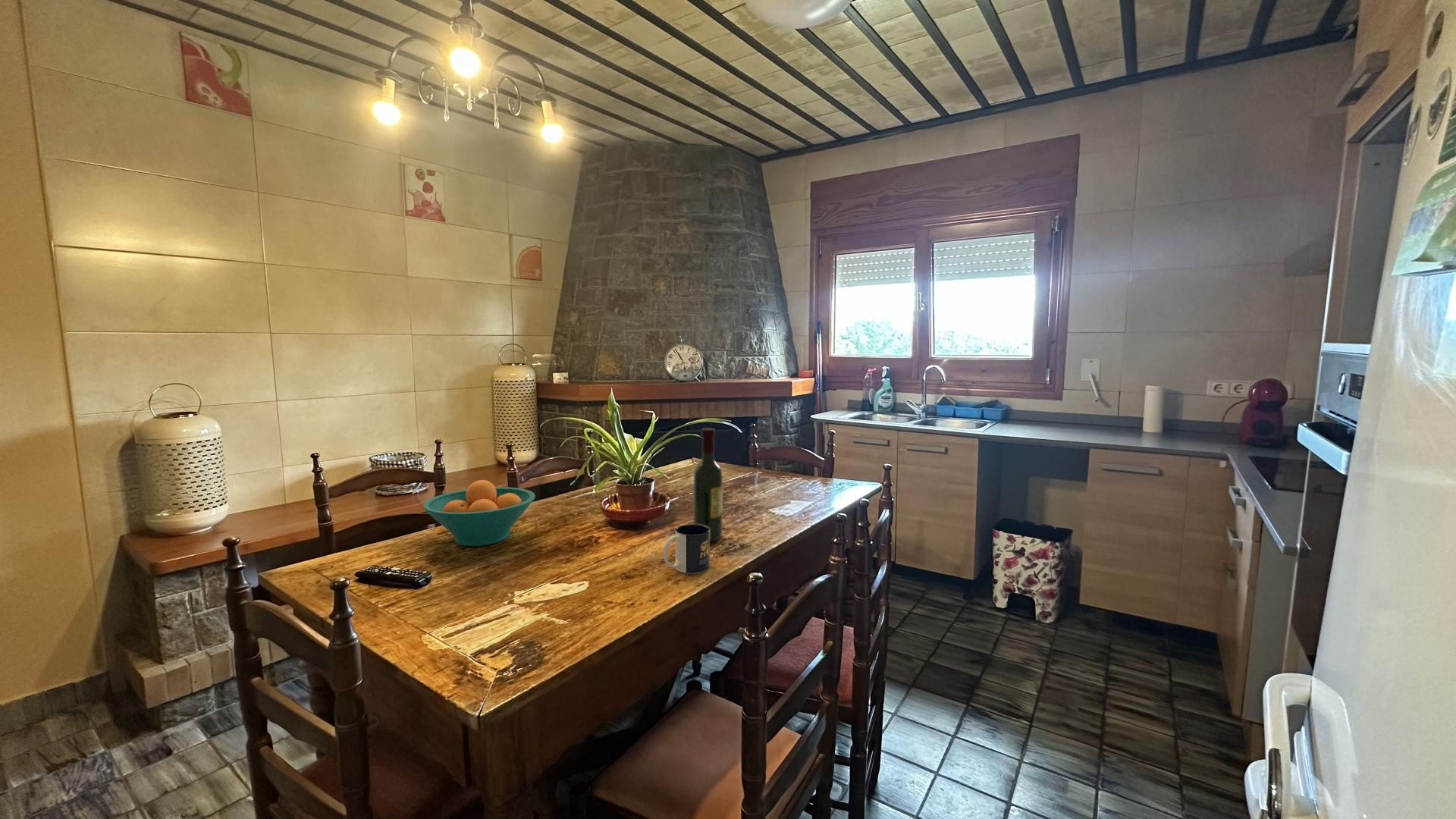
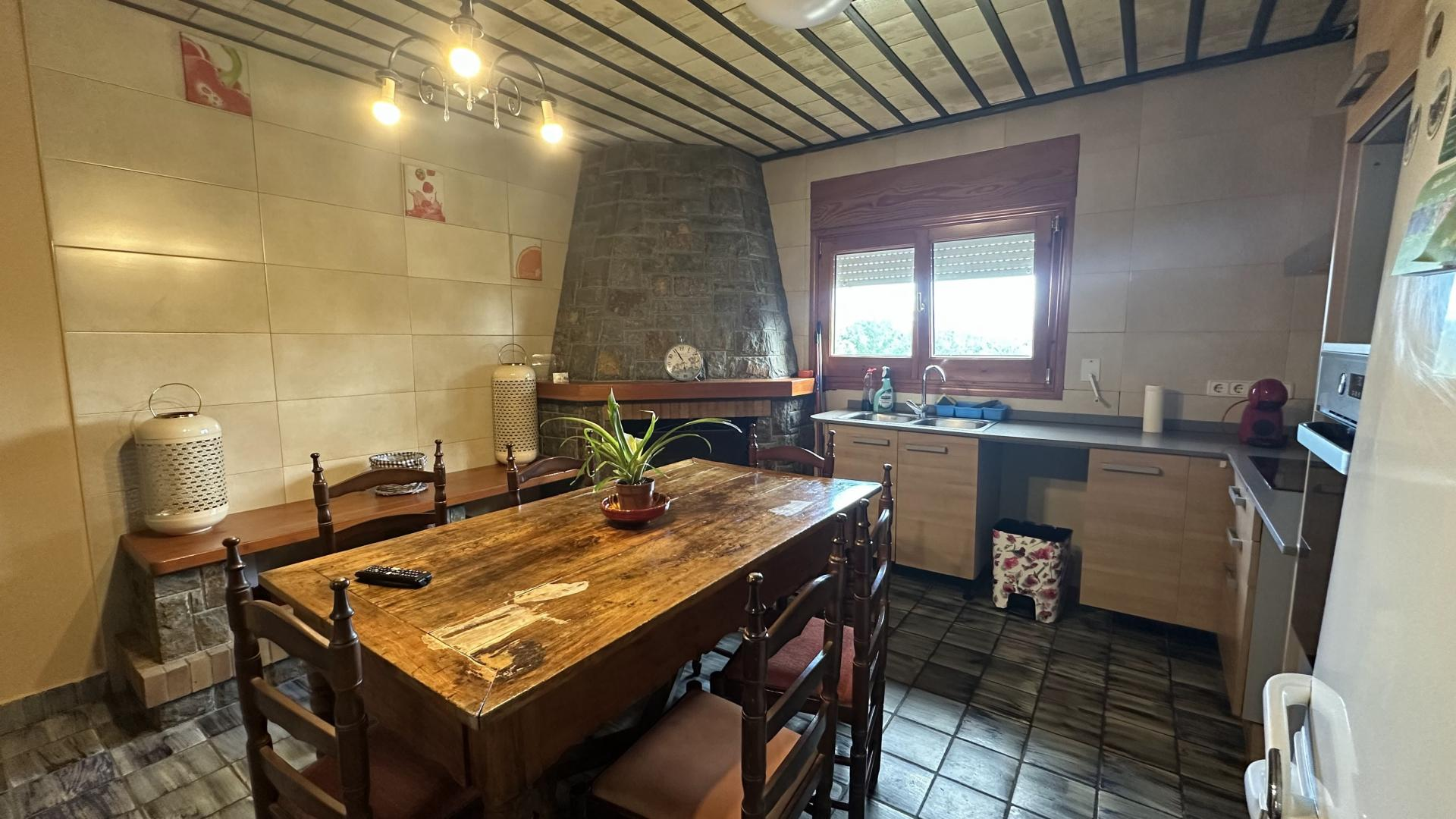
- fruit bowl (482, 510)
- mug (686, 550)
- wine bottle (708, 484)
